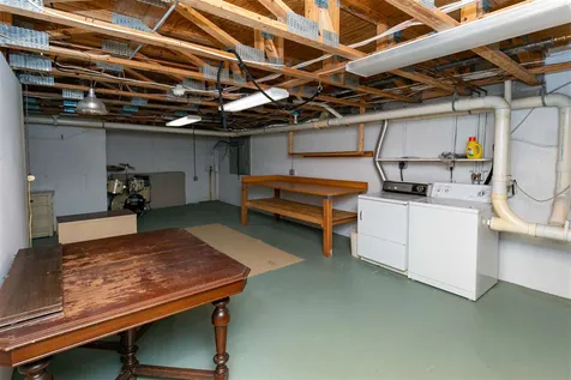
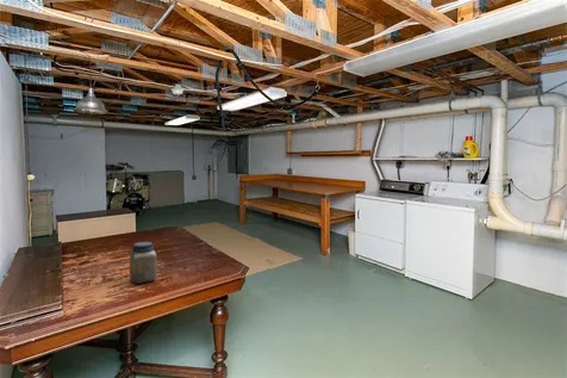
+ jar (142, 261)
